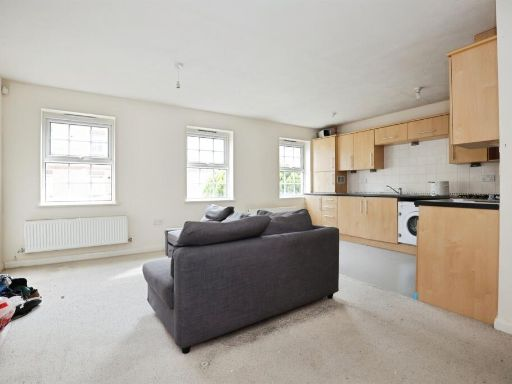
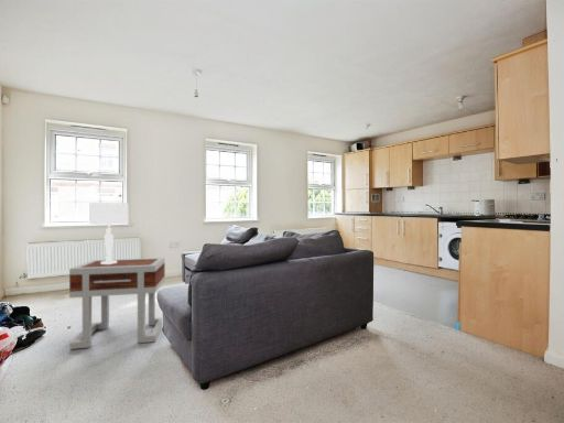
+ side table (121, 294)
+ table lamp (108, 232)
